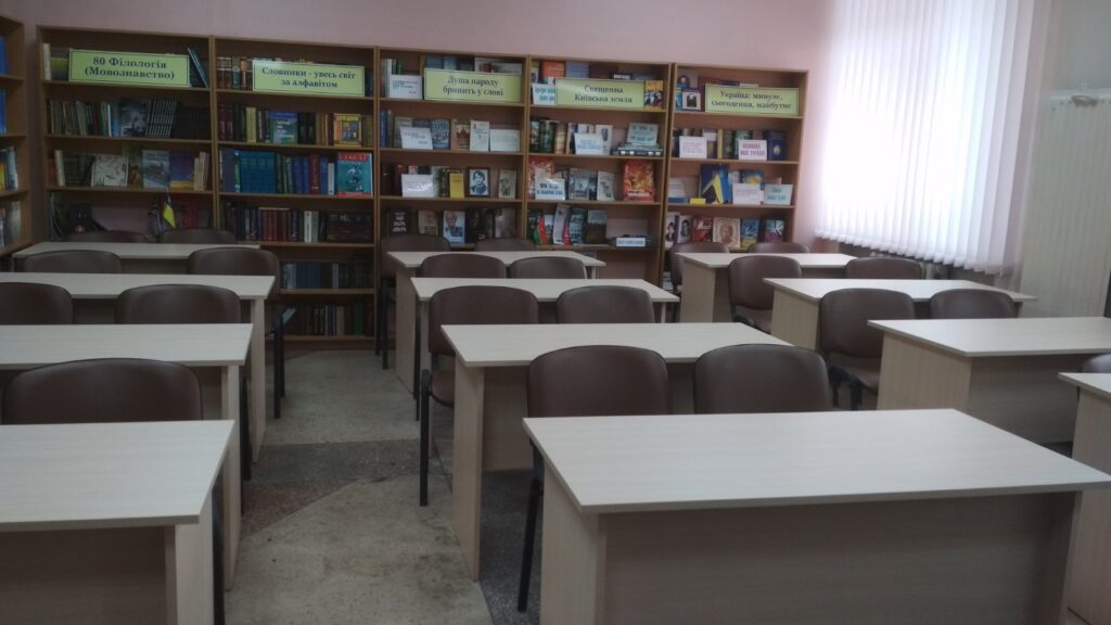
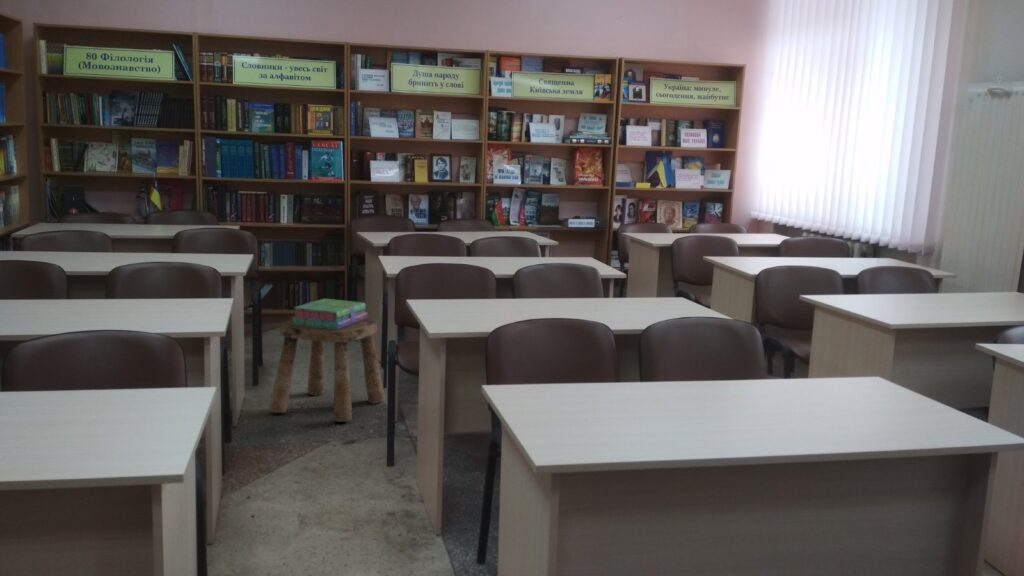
+ stool (334, 364)
+ stack of books (330, 313)
